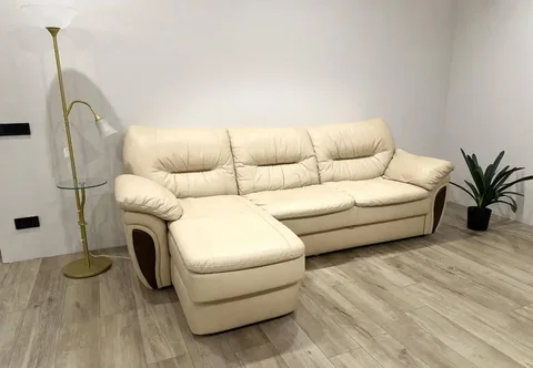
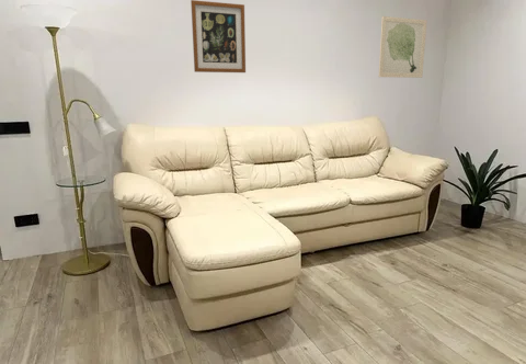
+ wall art (219, 37)
+ wall art (402, 48)
